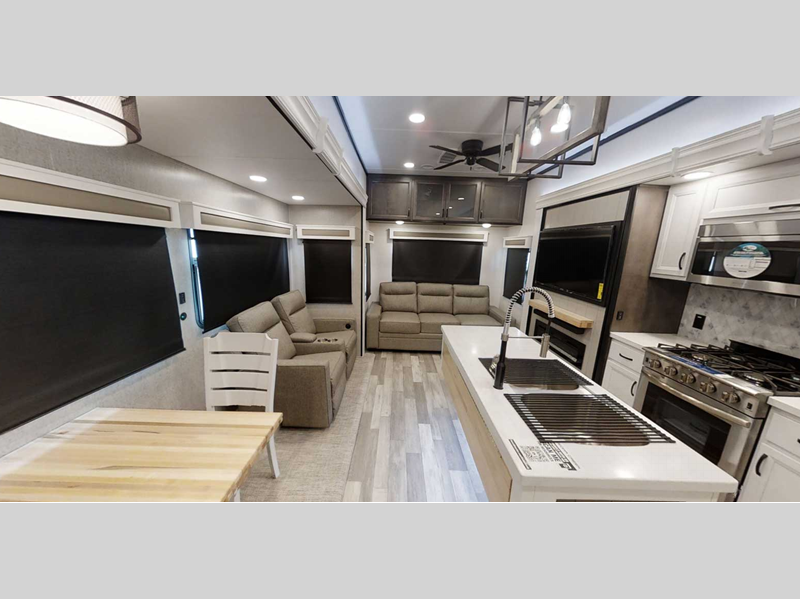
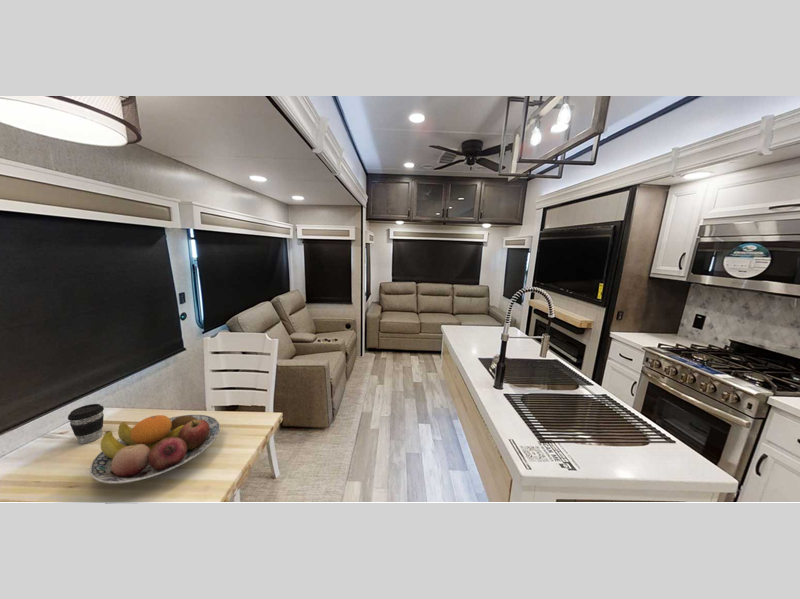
+ fruit bowl (162, 439)
+ coffee cup (88, 424)
